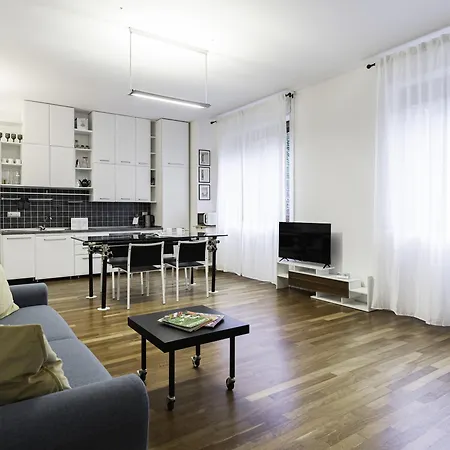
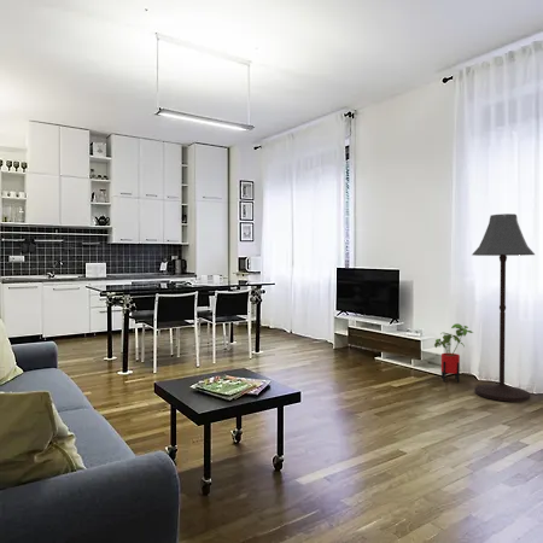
+ house plant (453, 352)
+ floor lamp (502, 304)
